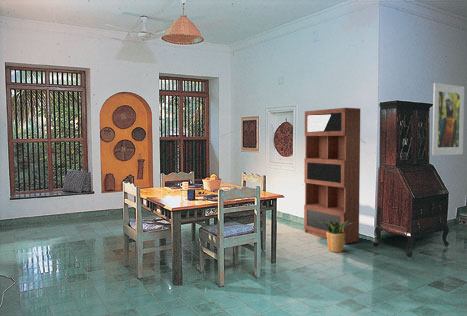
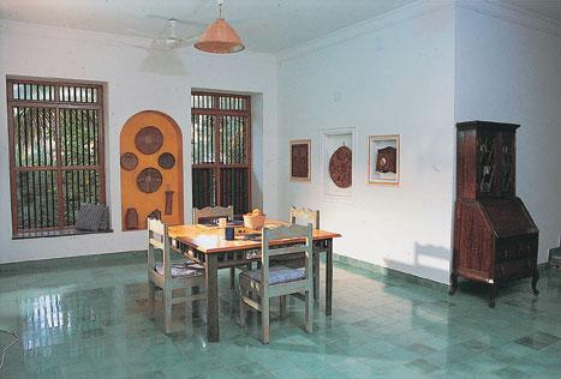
- bookcase (330, 173)
- potted plant (336, 235)
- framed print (448, 120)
